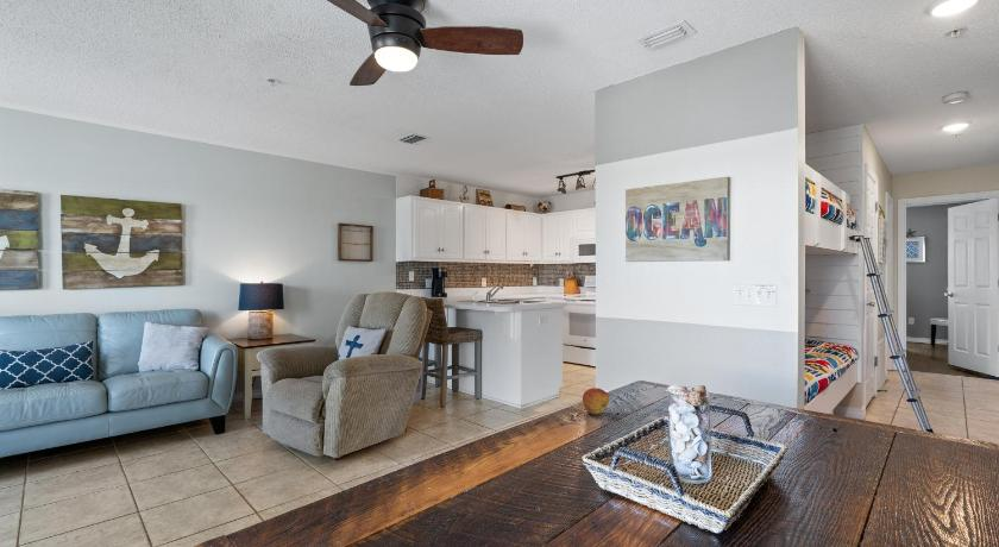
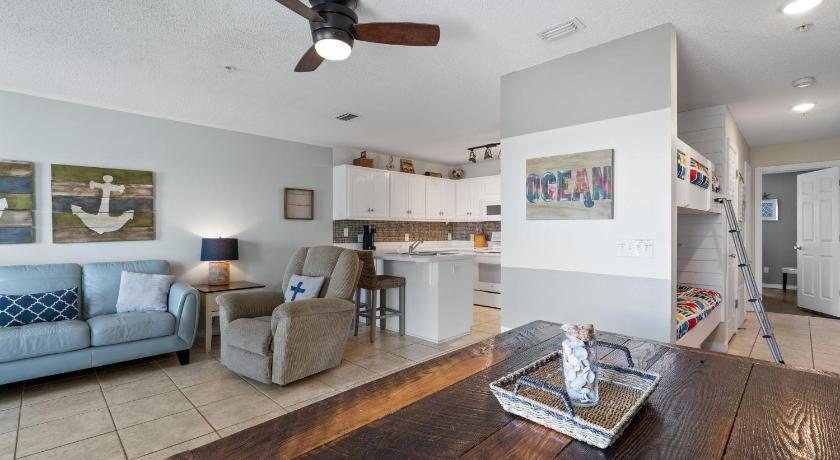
- fruit (595, 401)
